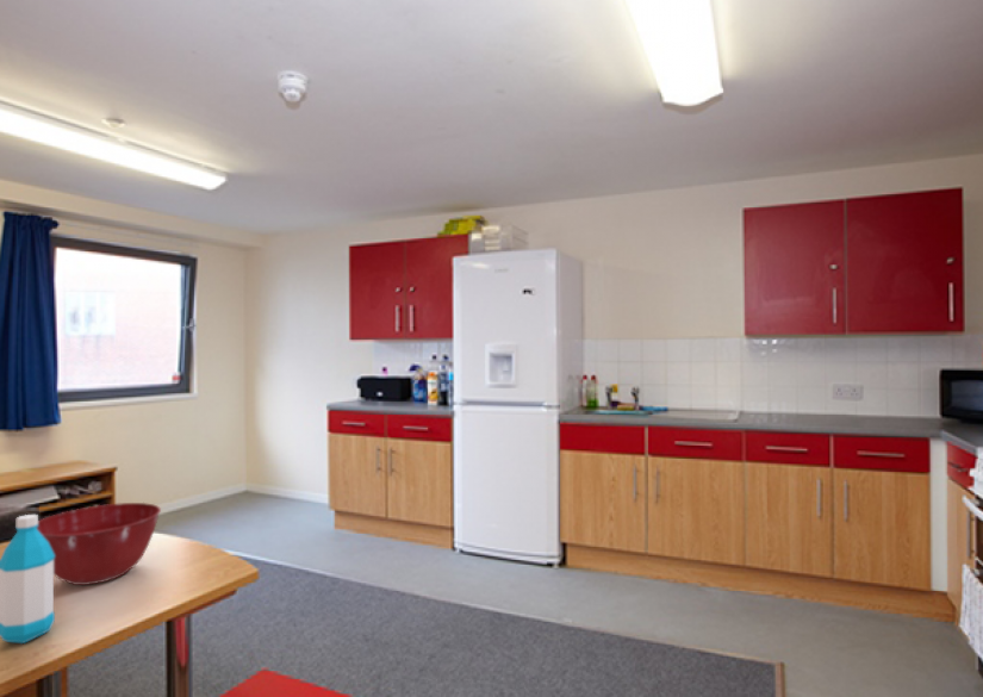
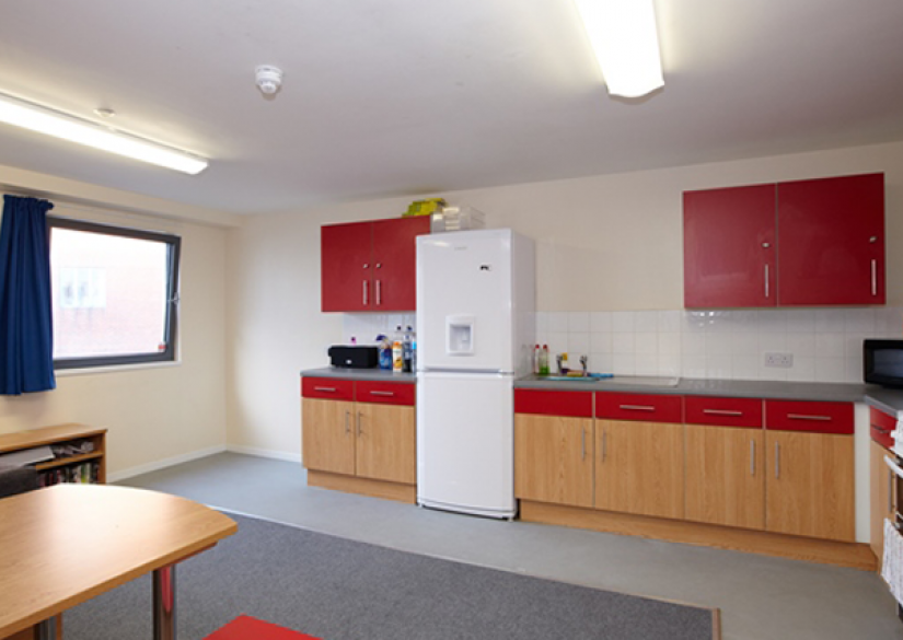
- water bottle (26, 575)
- mixing bowl (98, 546)
